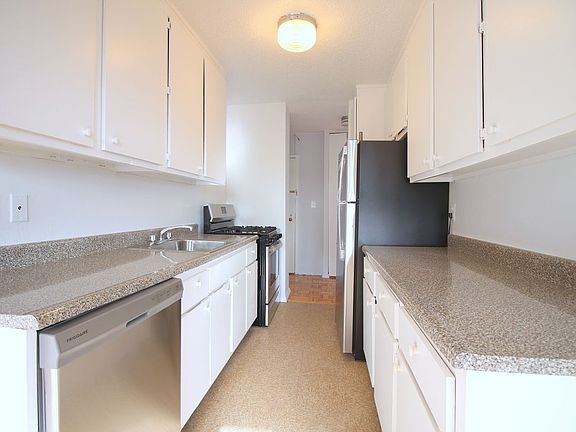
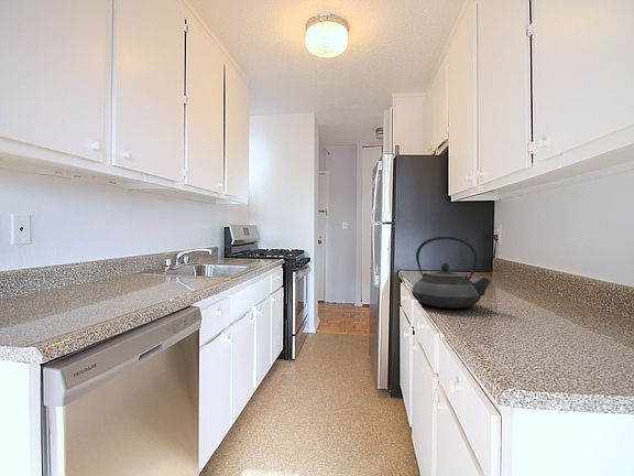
+ teapot (449, 272)
